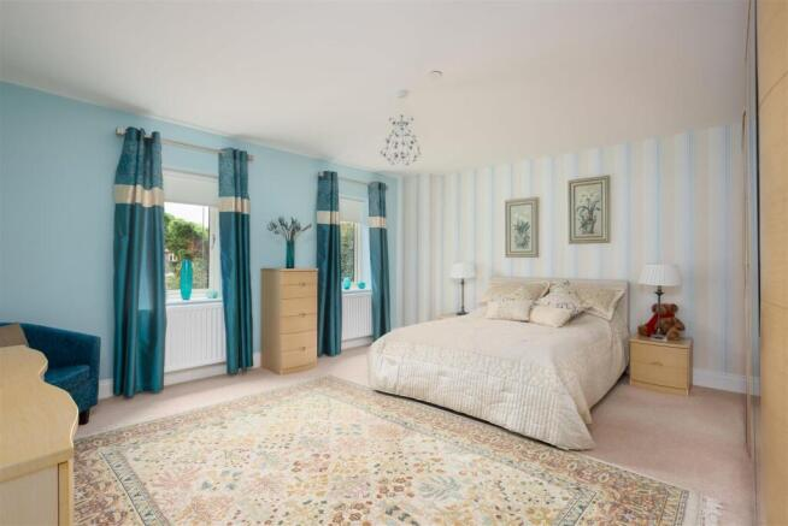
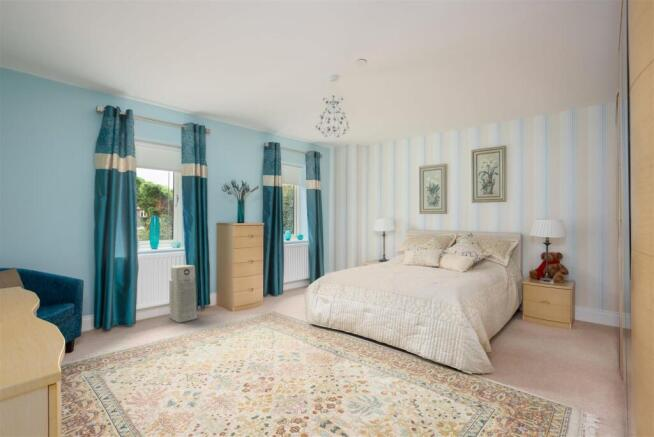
+ air purifier (182, 291)
